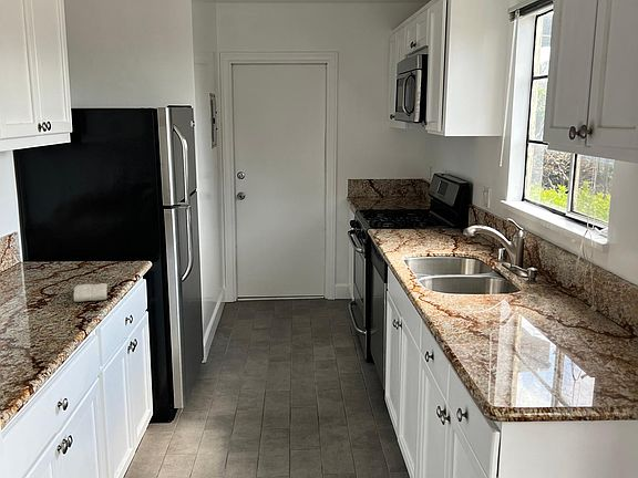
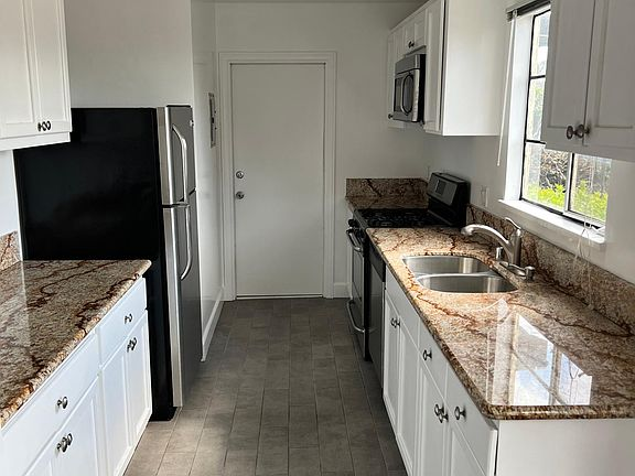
- washcloth (91, 291)
